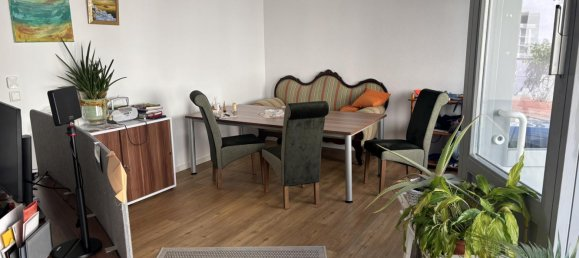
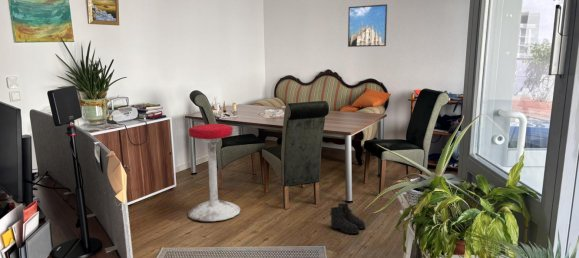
+ boots (347, 216)
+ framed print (367, 26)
+ stool (212, 169)
